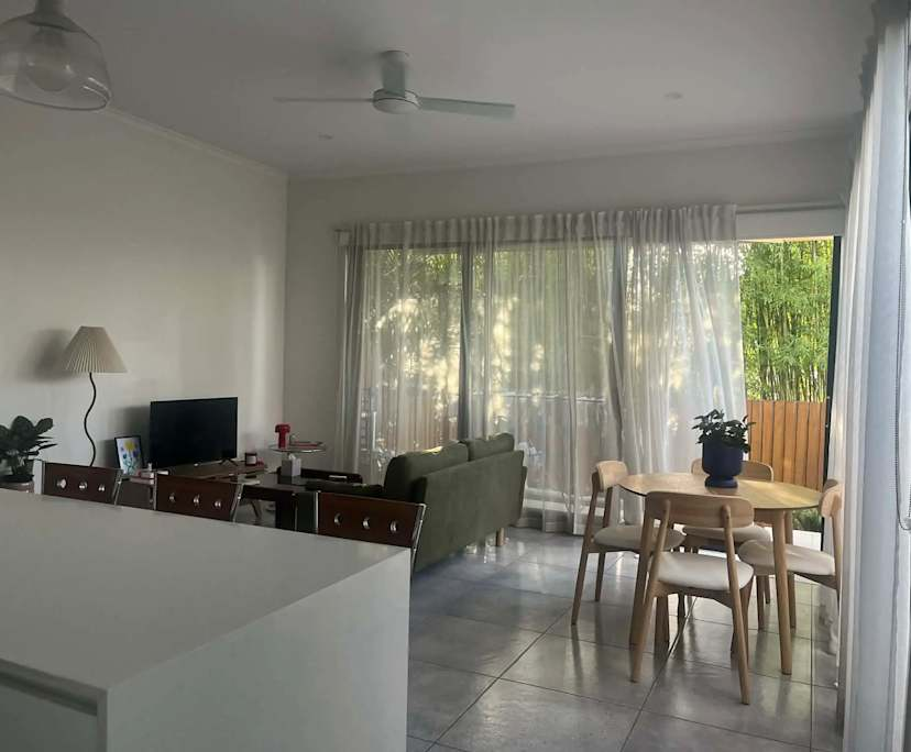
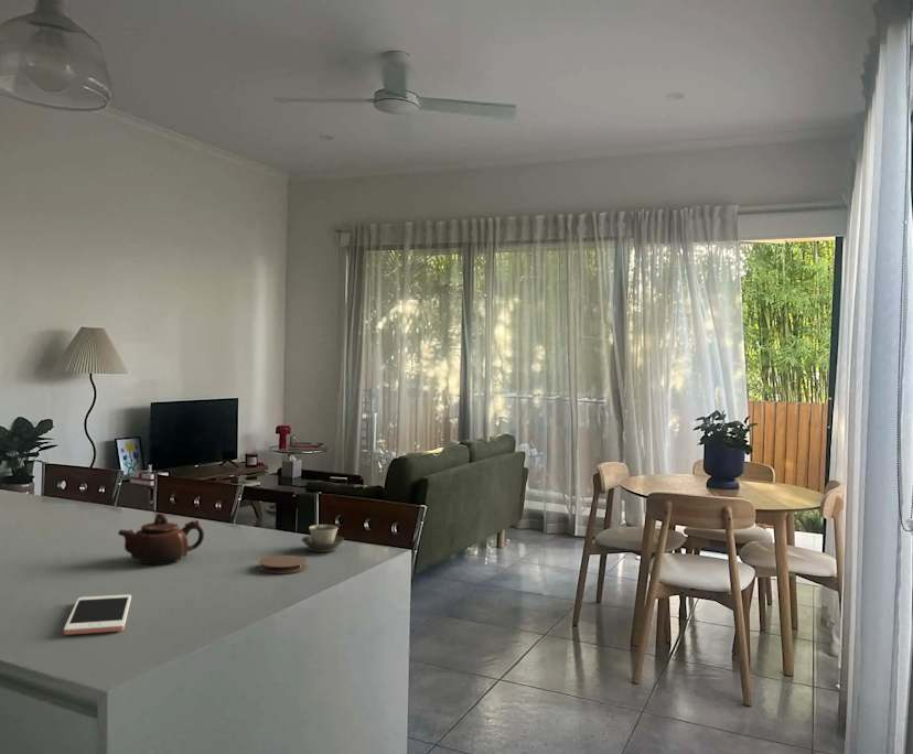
+ coaster (282, 563)
+ teapot (162, 536)
+ cup (322, 538)
+ cell phone (99, 613)
